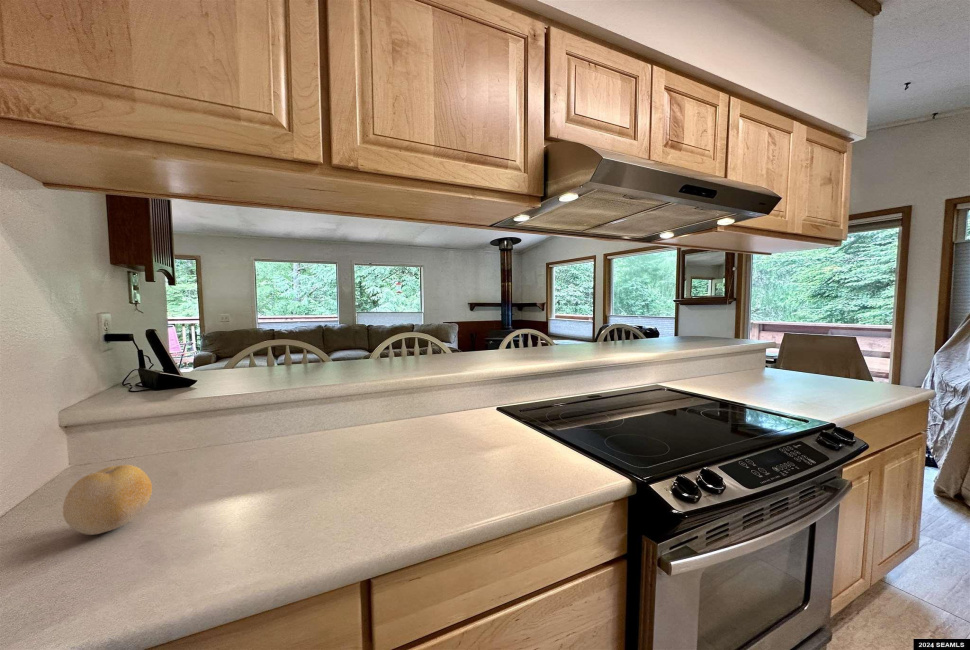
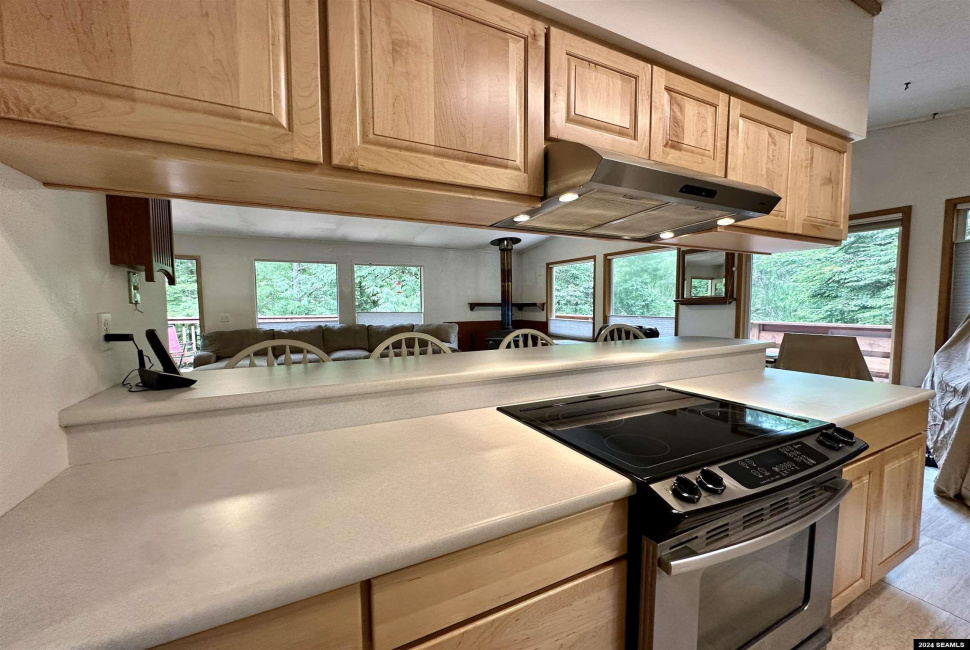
- fruit (109, 498)
